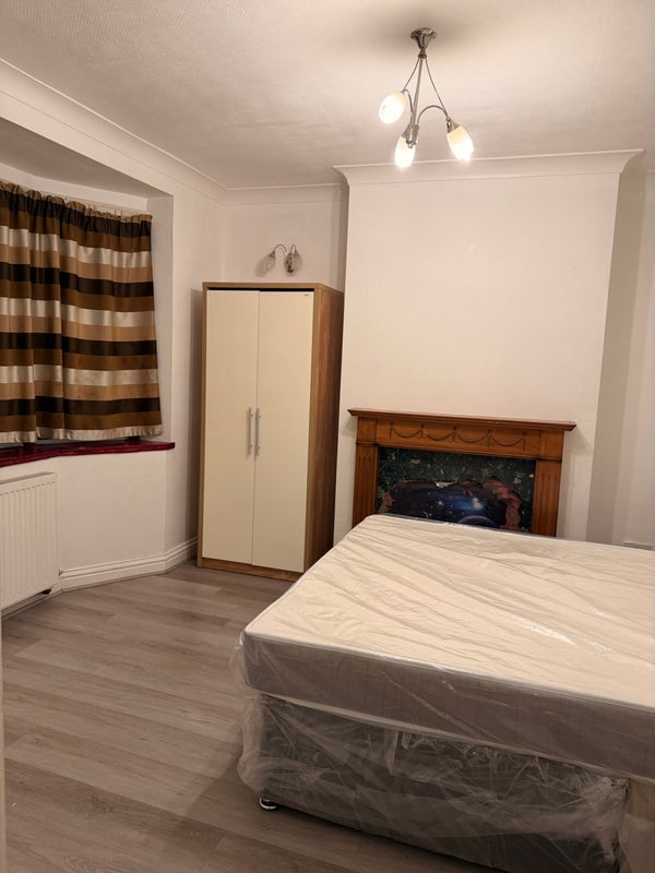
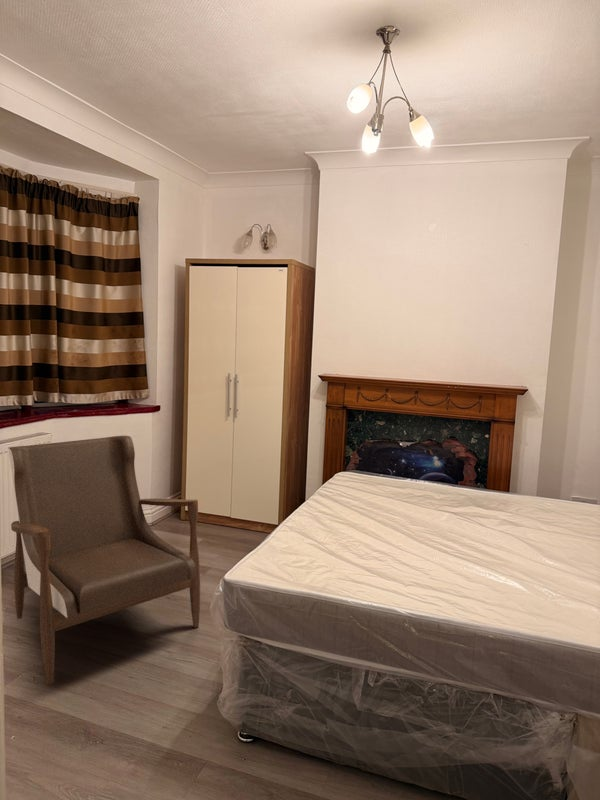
+ armchair (99, 539)
